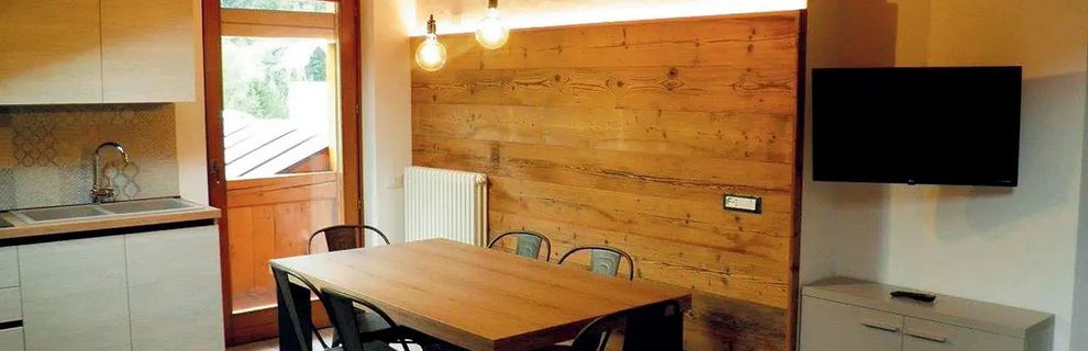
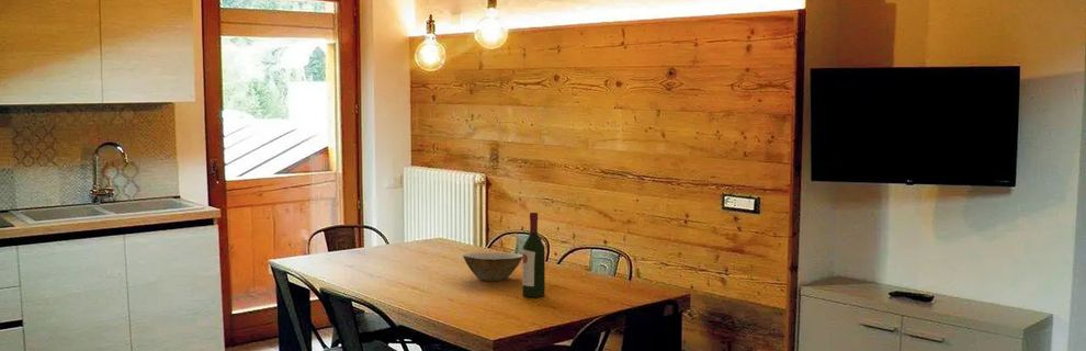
+ bowl (493, 265)
+ wine bottle (533, 253)
